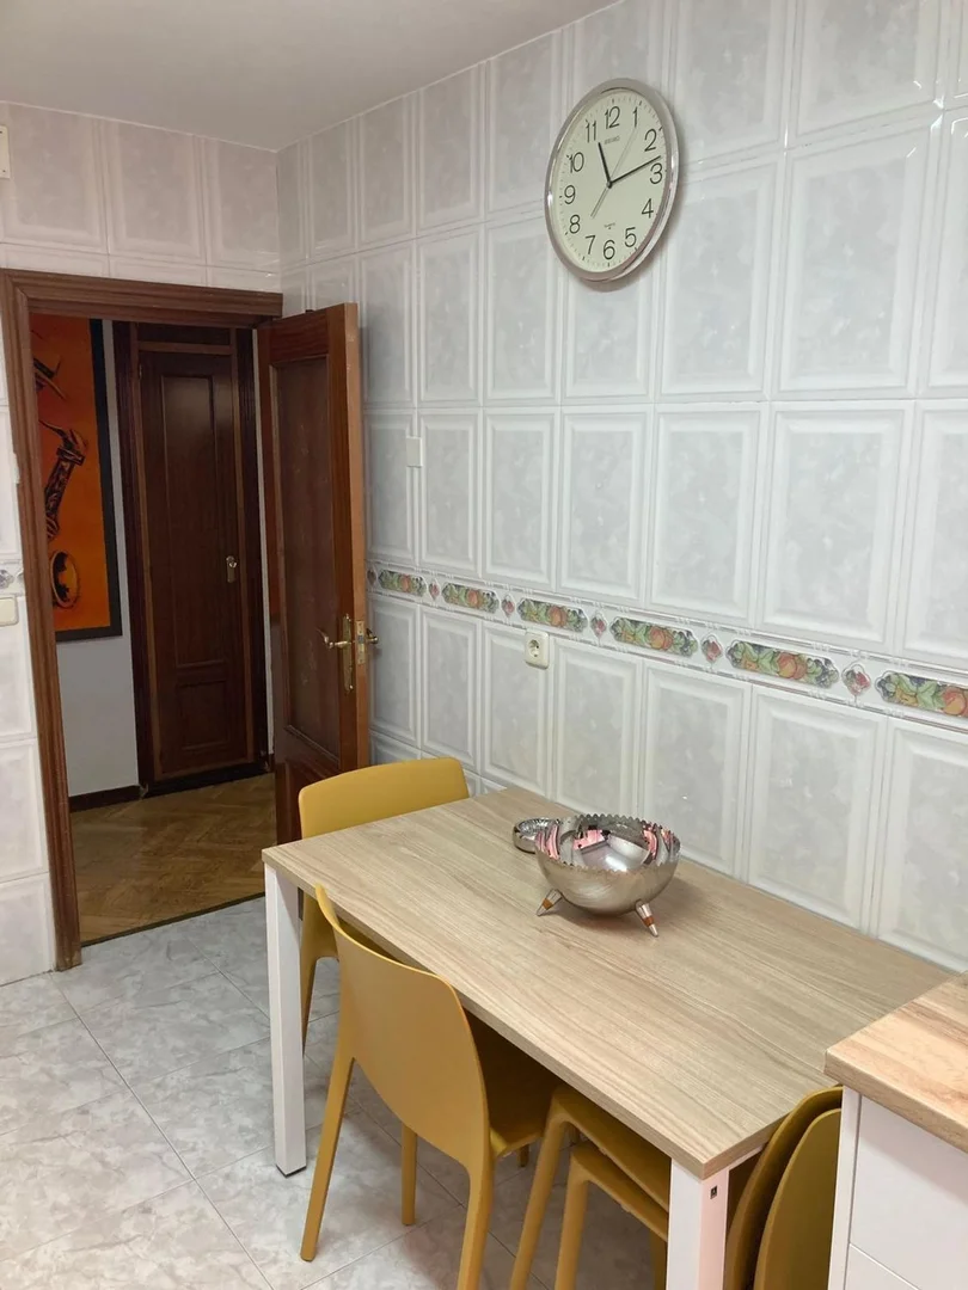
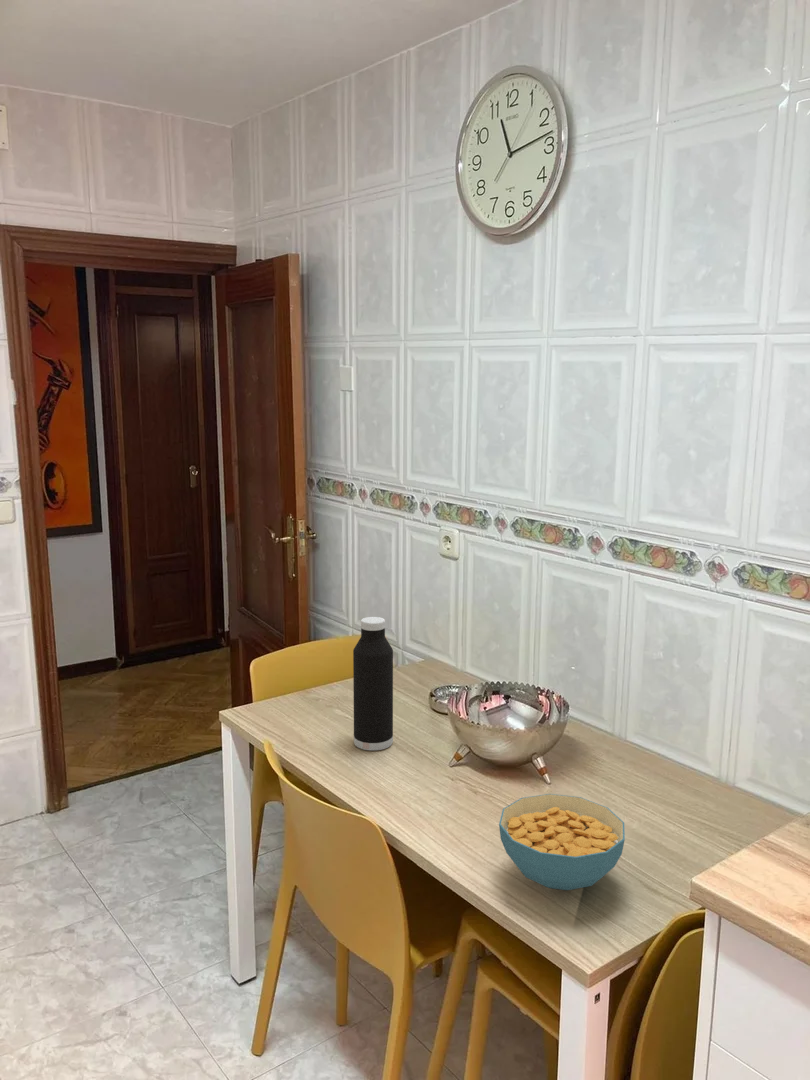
+ cereal bowl (560, 851)
+ water bottle (373, 681)
